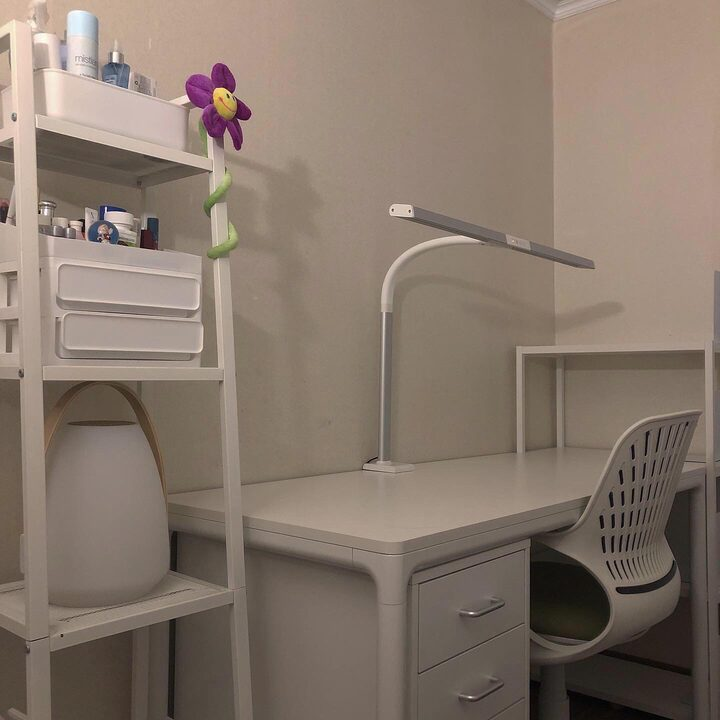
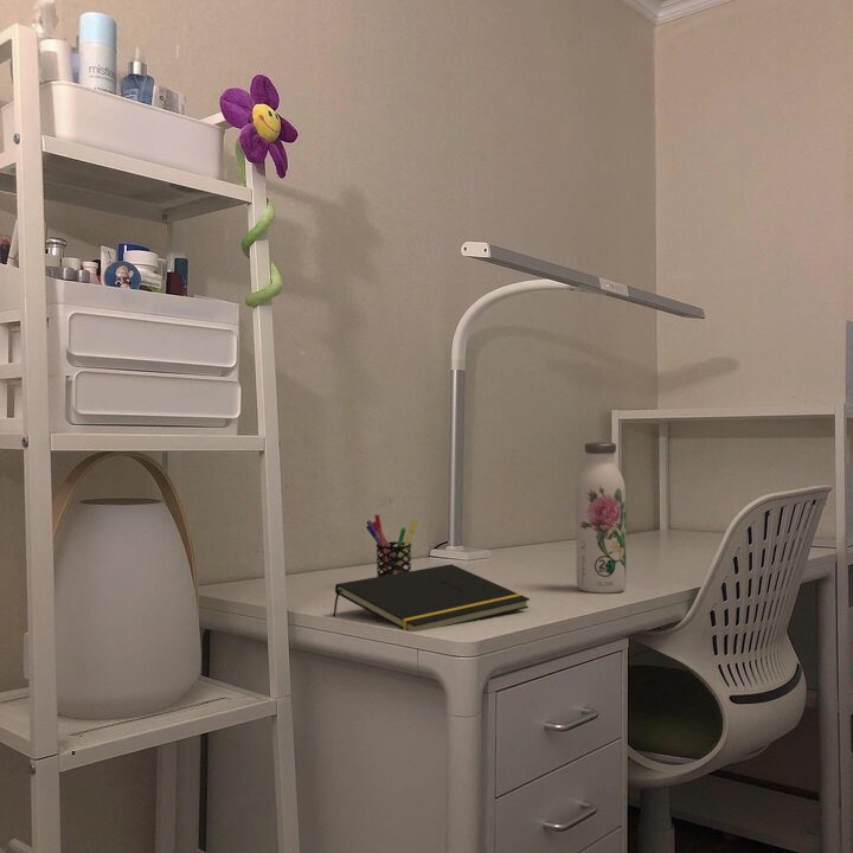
+ water bottle (601, 515)
+ pen holder (393, 550)
+ notepad (434, 596)
